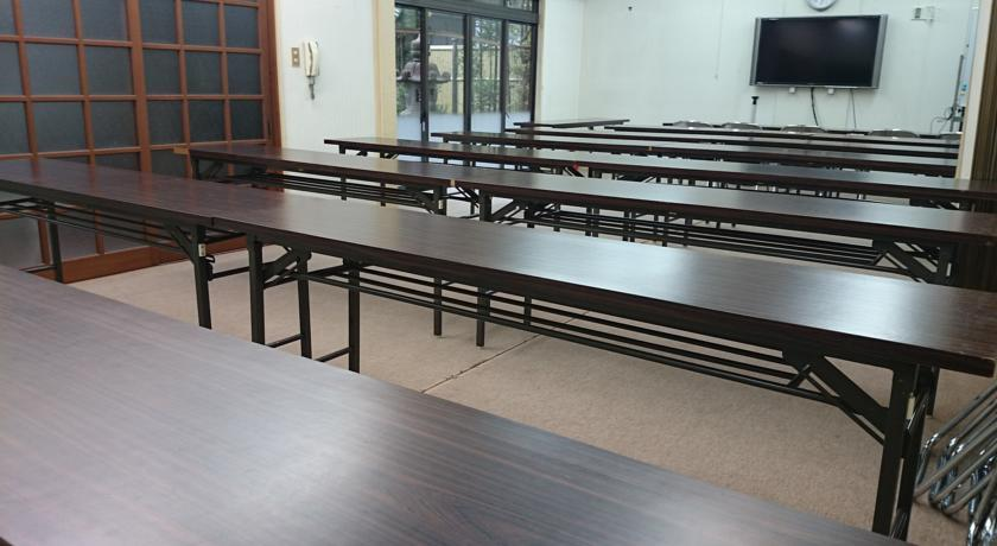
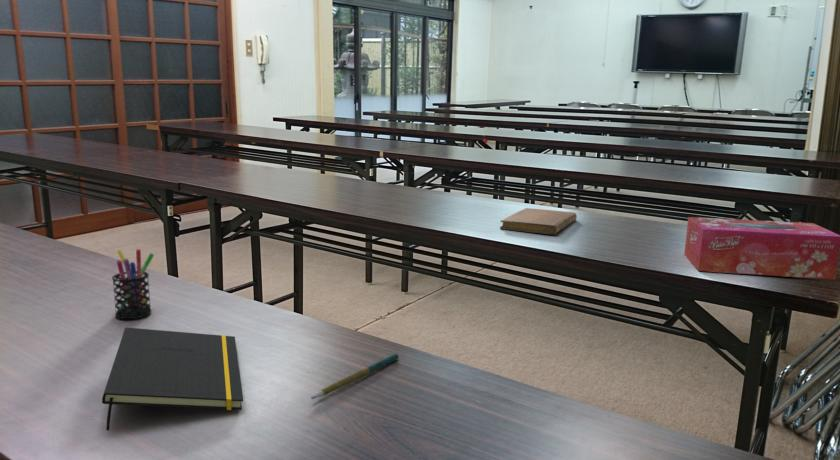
+ tissue box (757, 246)
+ notepad (178, 365)
+ pen holder (135, 280)
+ notebook (539, 220)
+ pen (357, 375)
